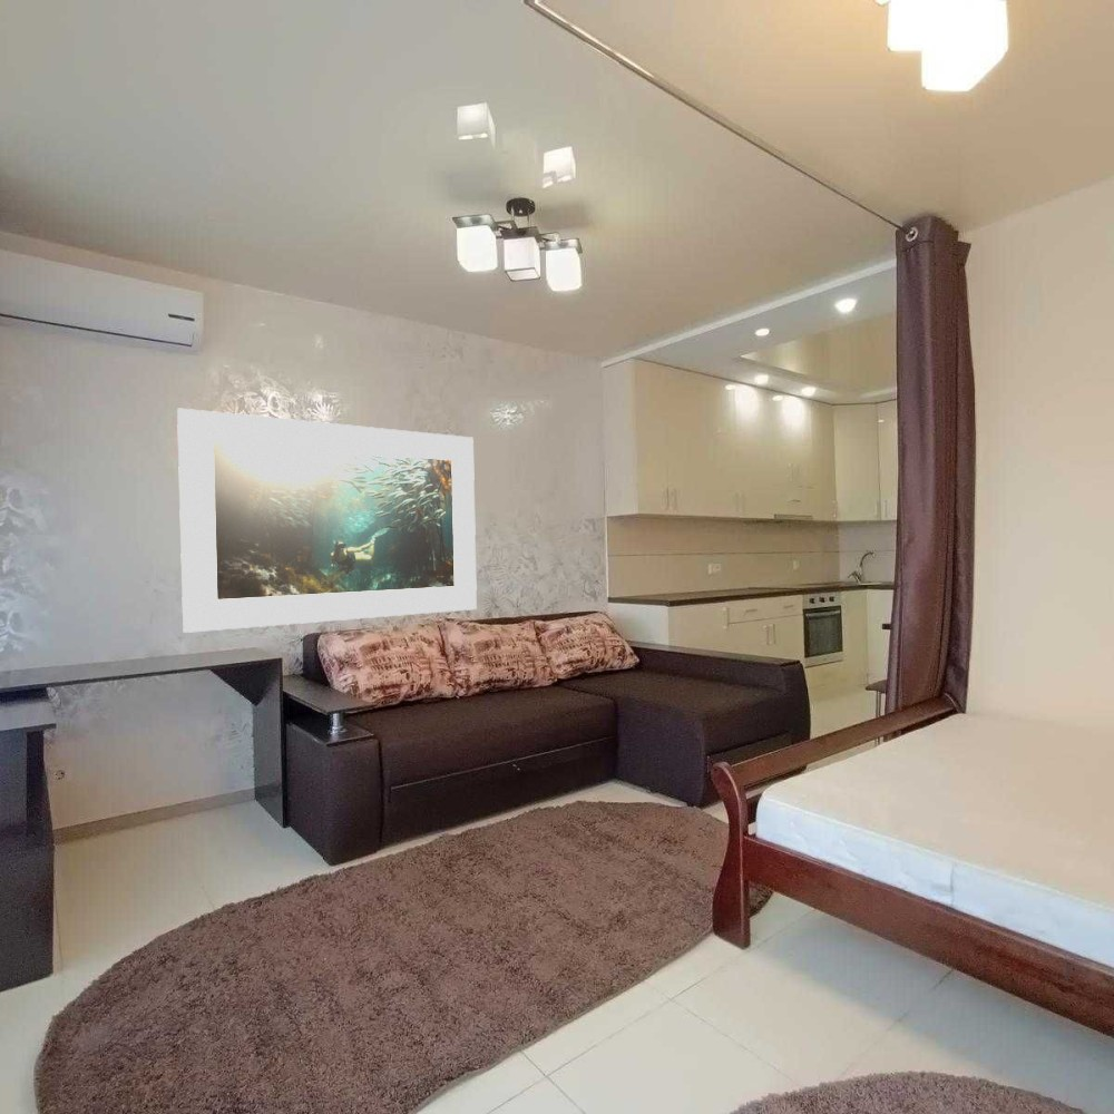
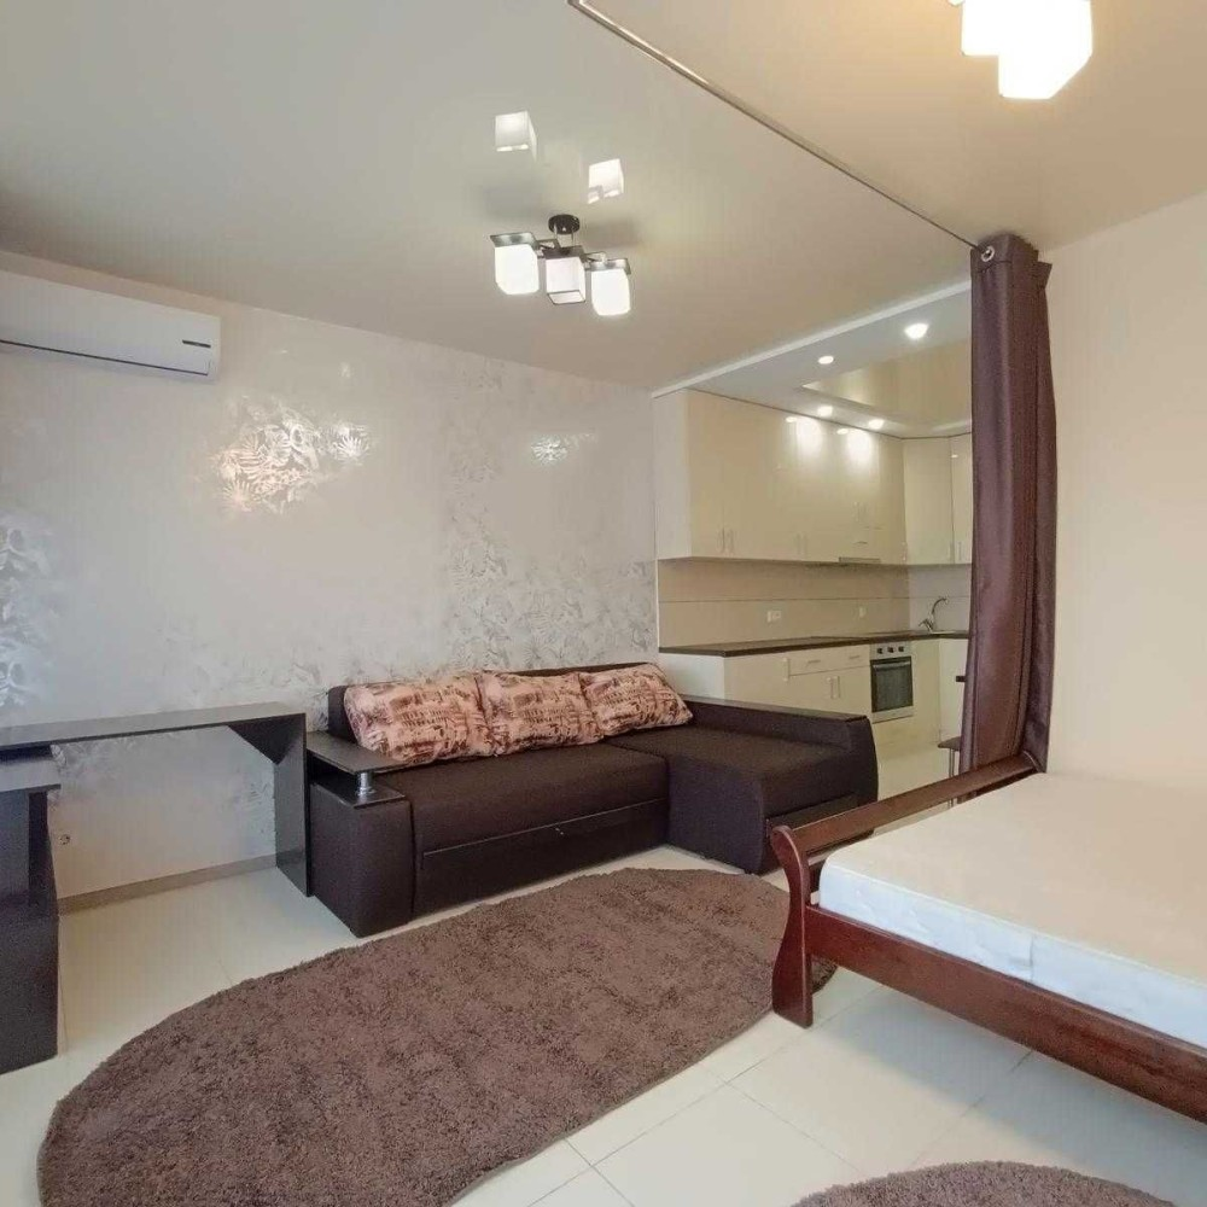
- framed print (346, 521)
